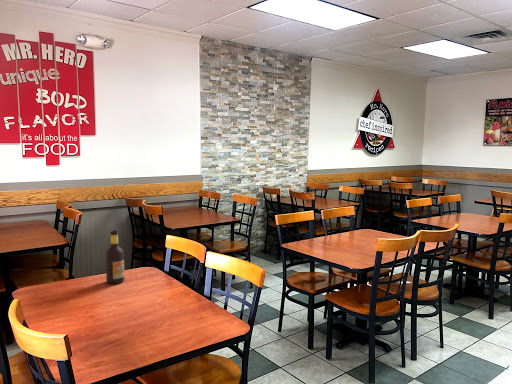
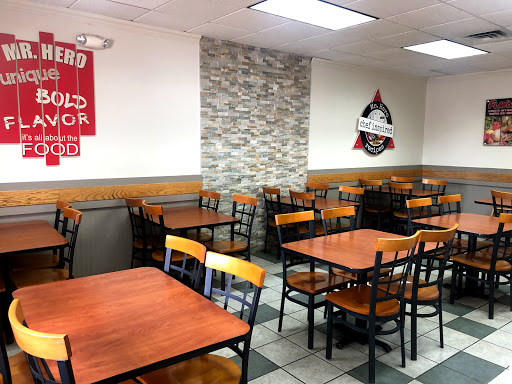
- soda bottle (114, 256)
